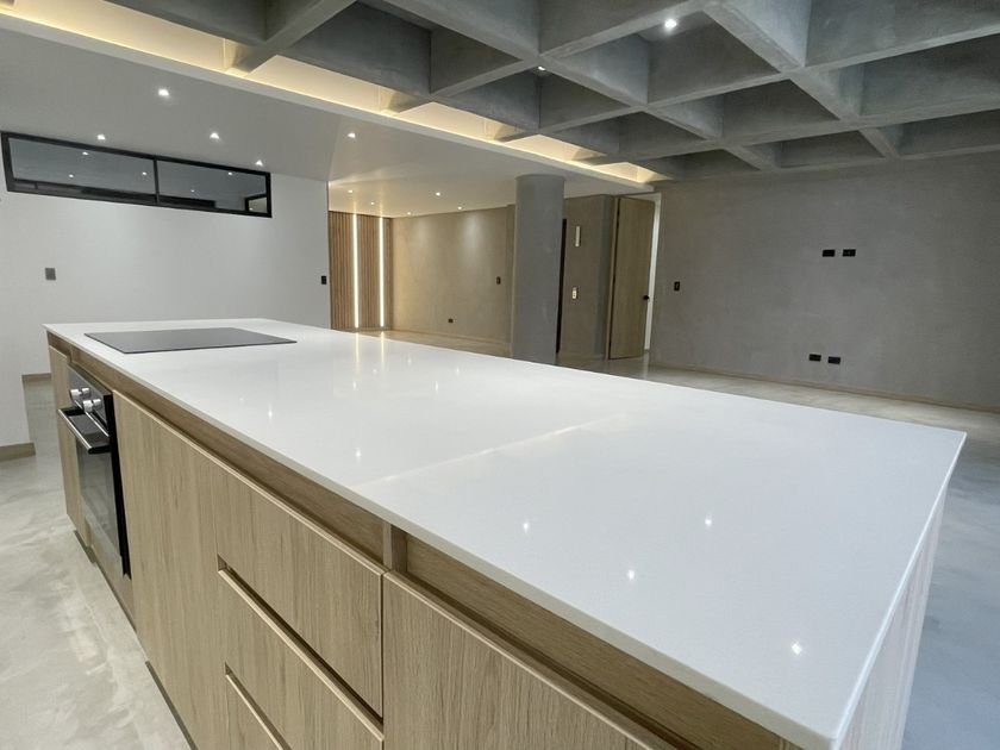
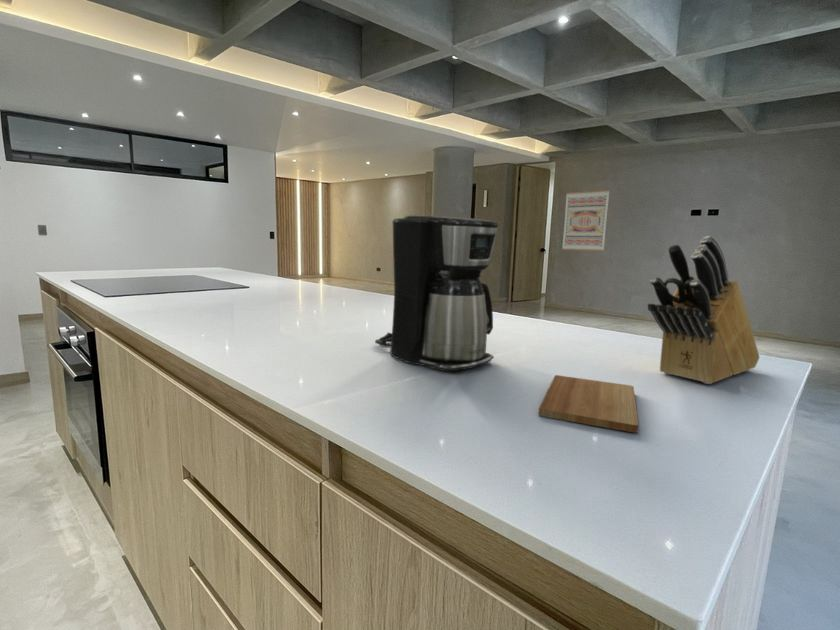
+ knife block (708, 307)
+ cutting board (589, 399)
+ wall art (584, 221)
+ coffee maker (440, 287)
